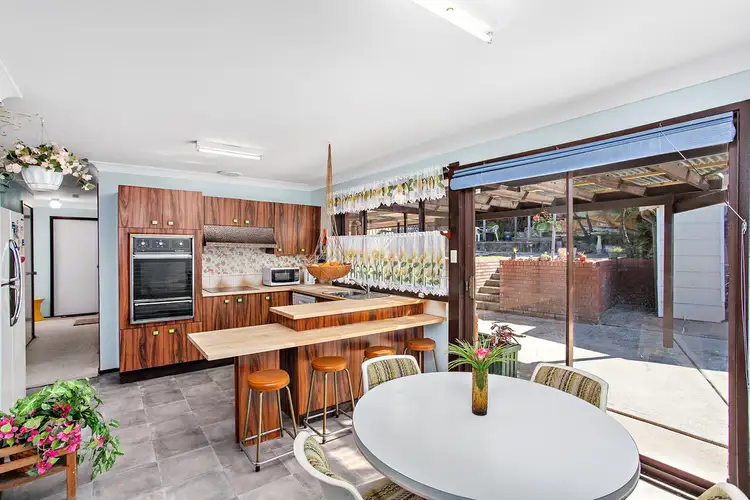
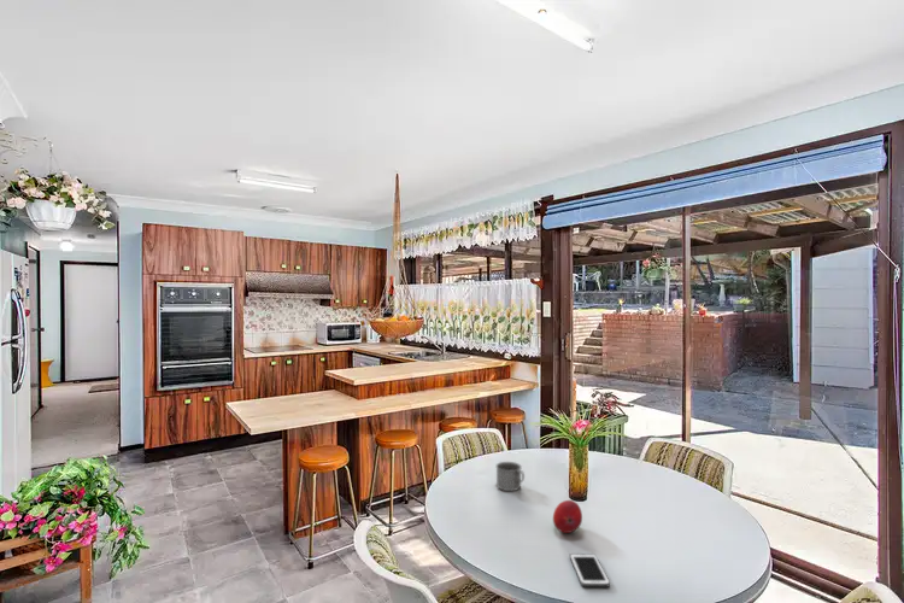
+ fruit (567, 515)
+ mug (510, 476)
+ cell phone (588, 569)
